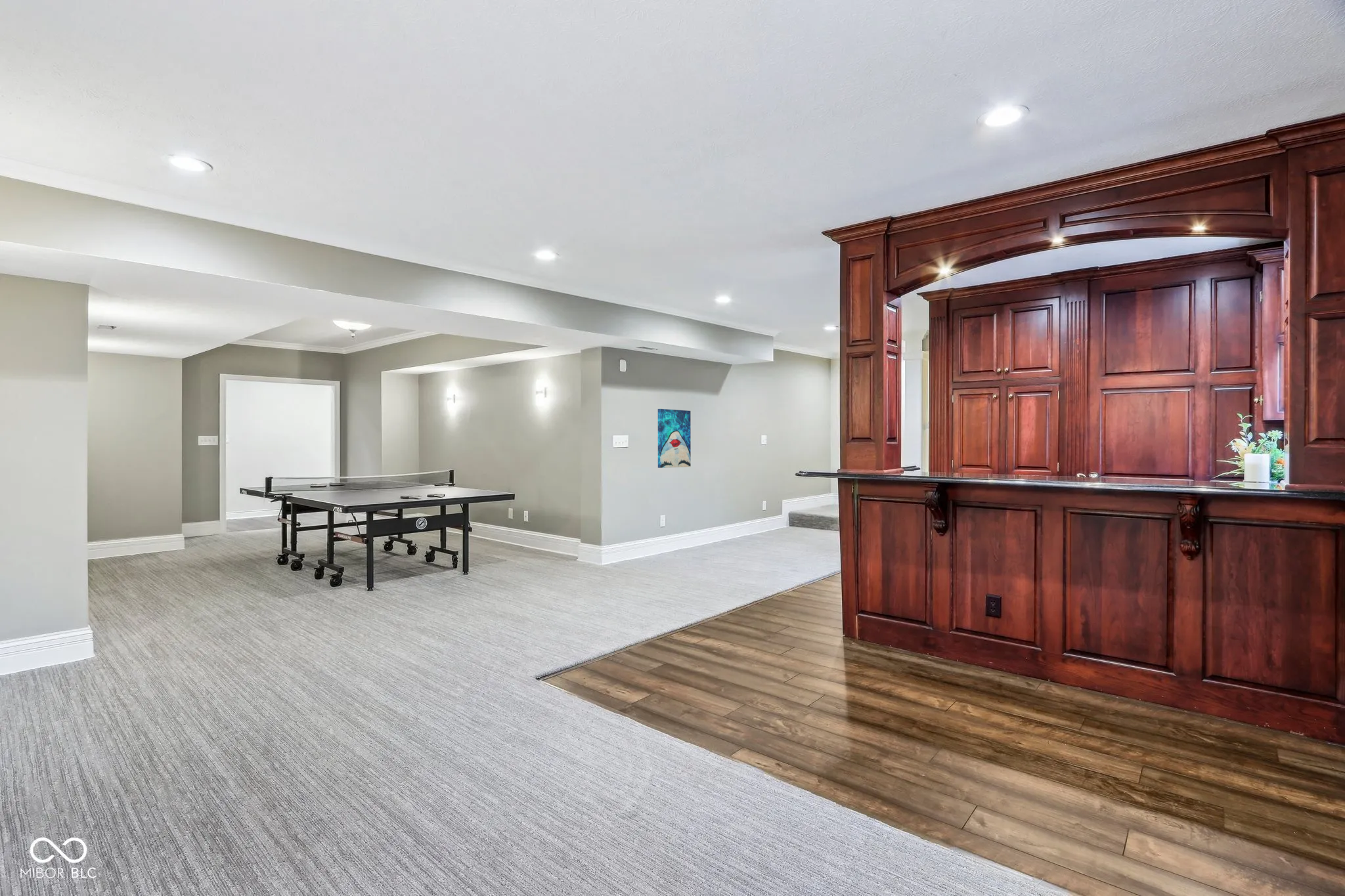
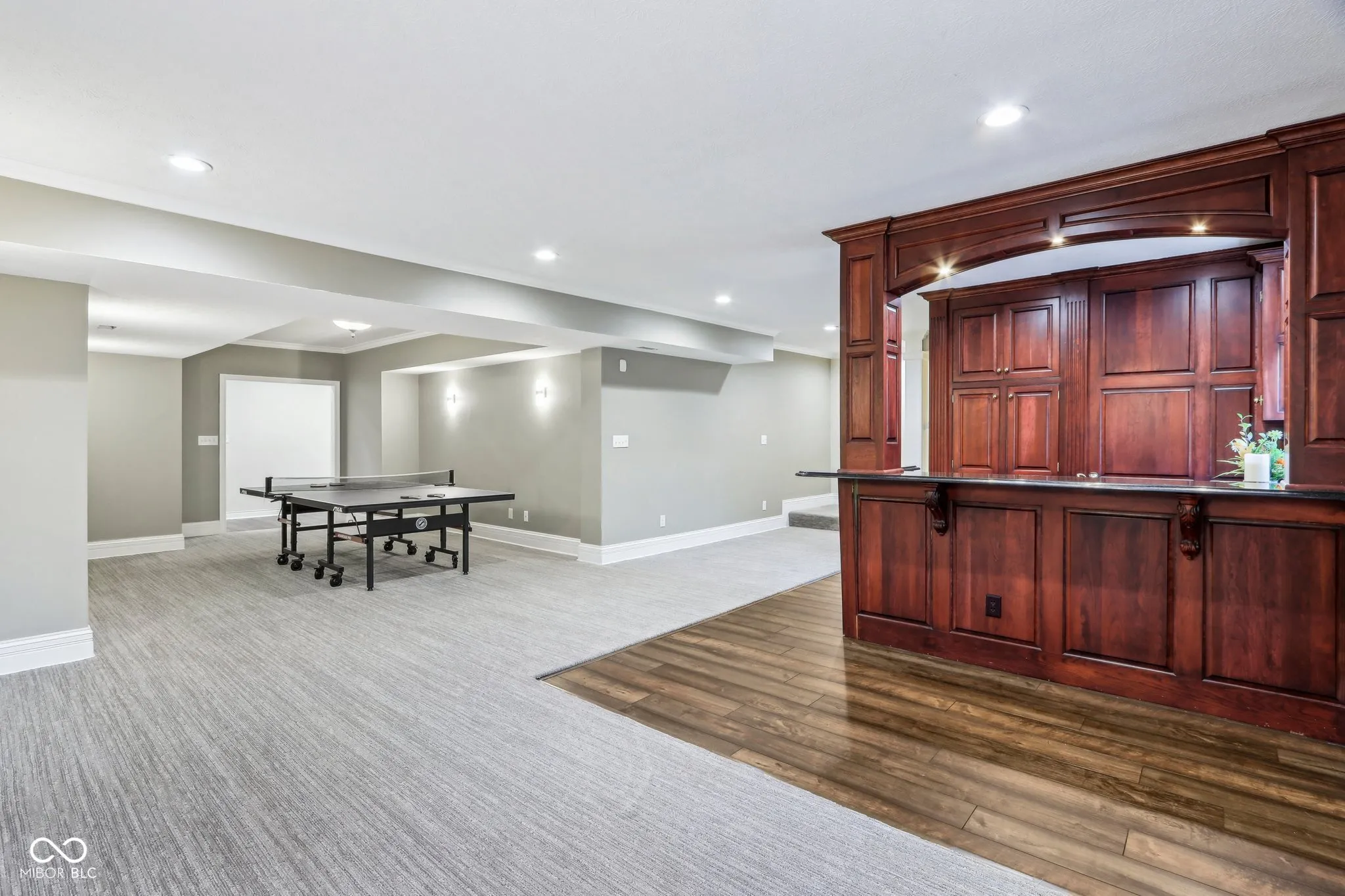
- wall art (674, 438)
